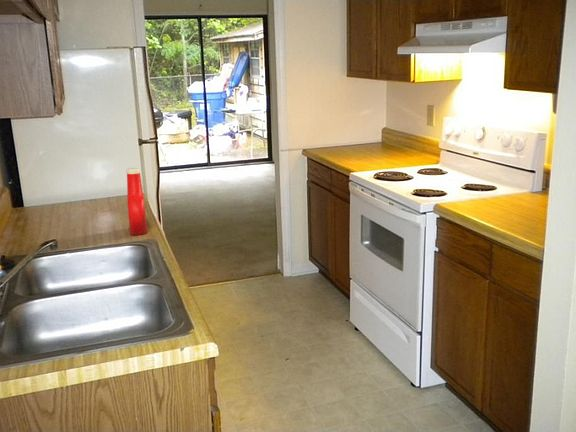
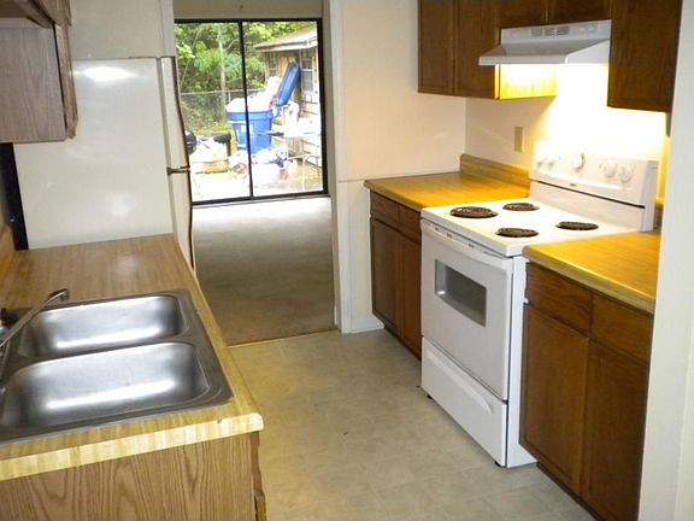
- soap bottle (135, 200)
